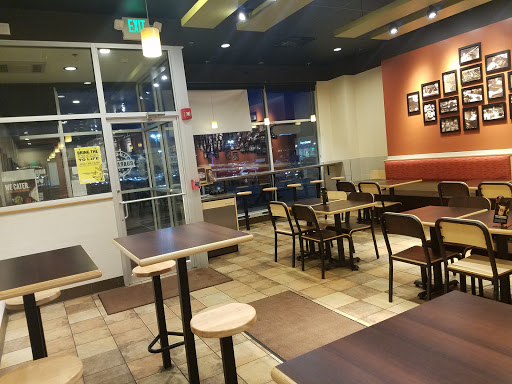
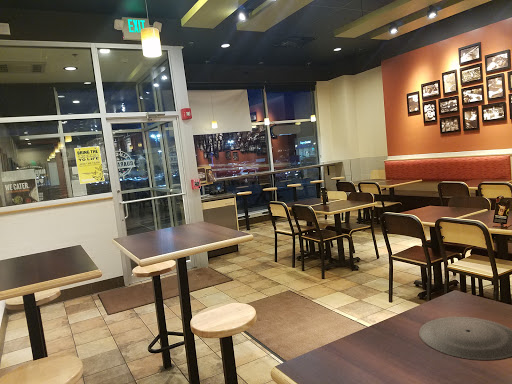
+ plate (468, 333)
